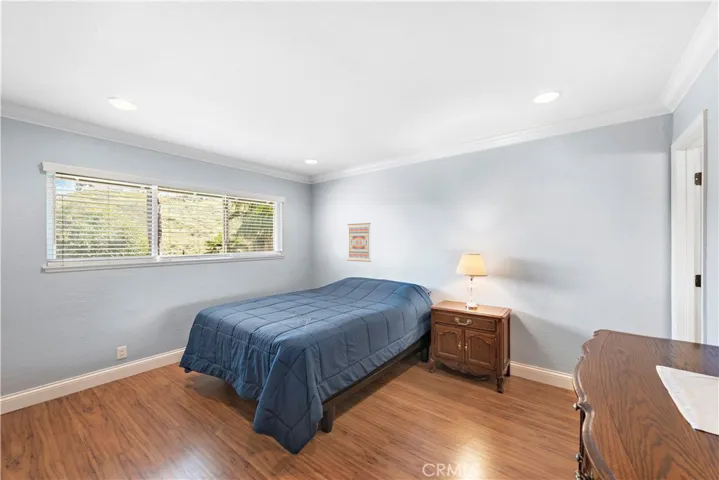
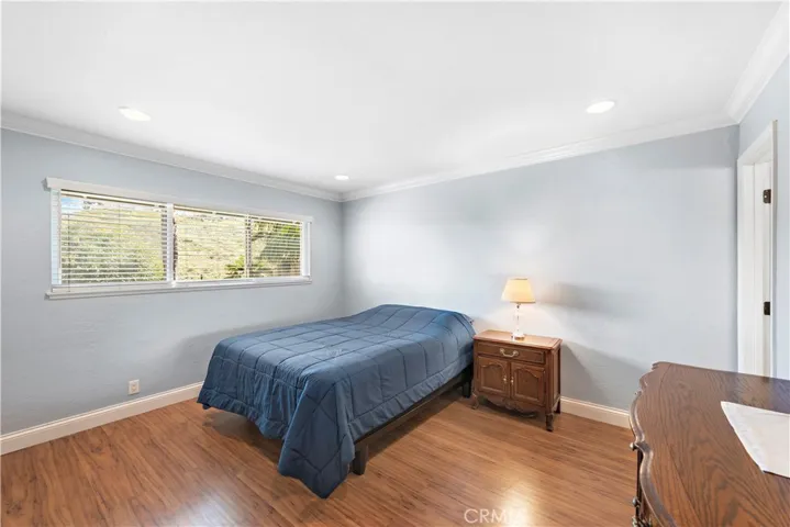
- wall art (358, 242)
